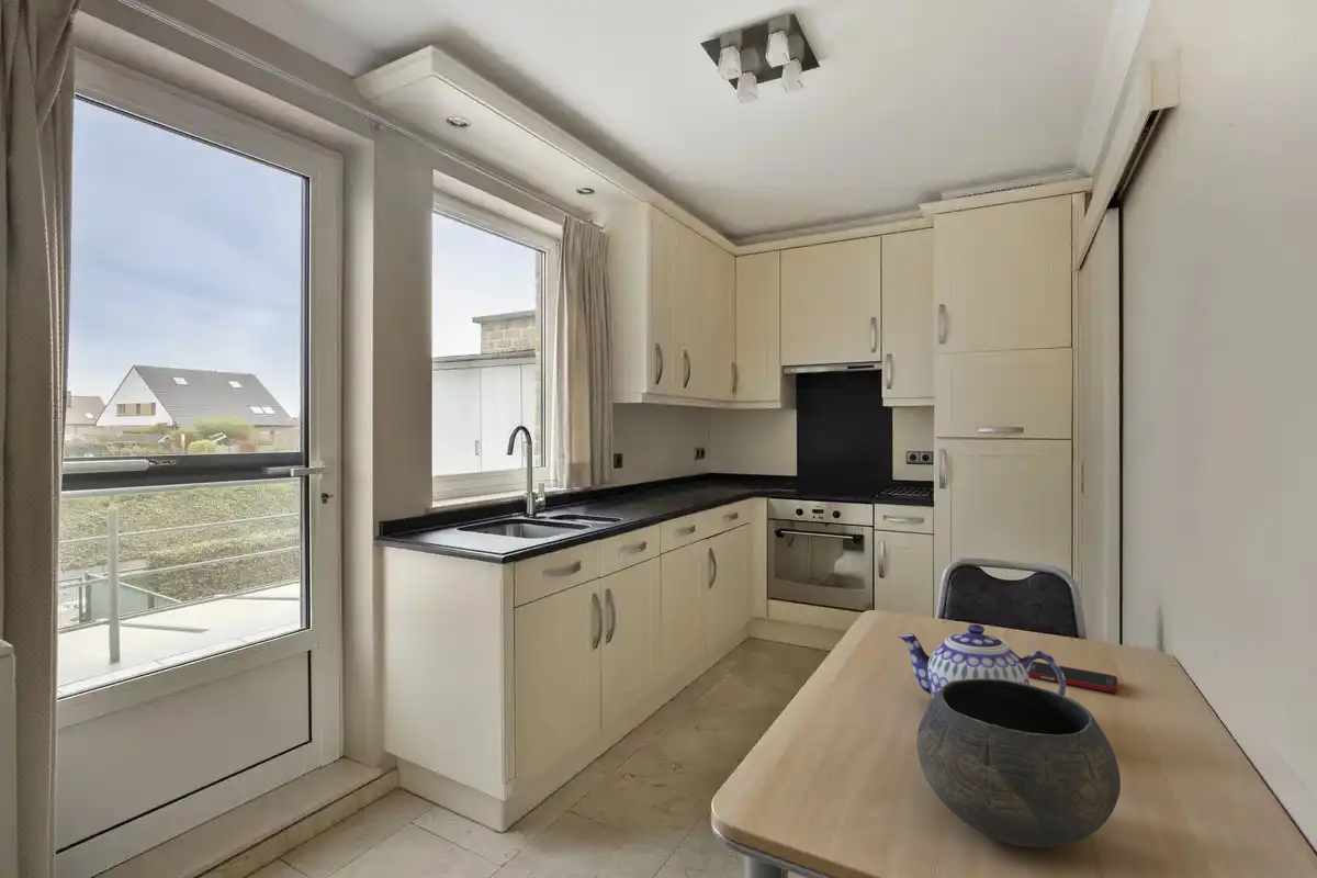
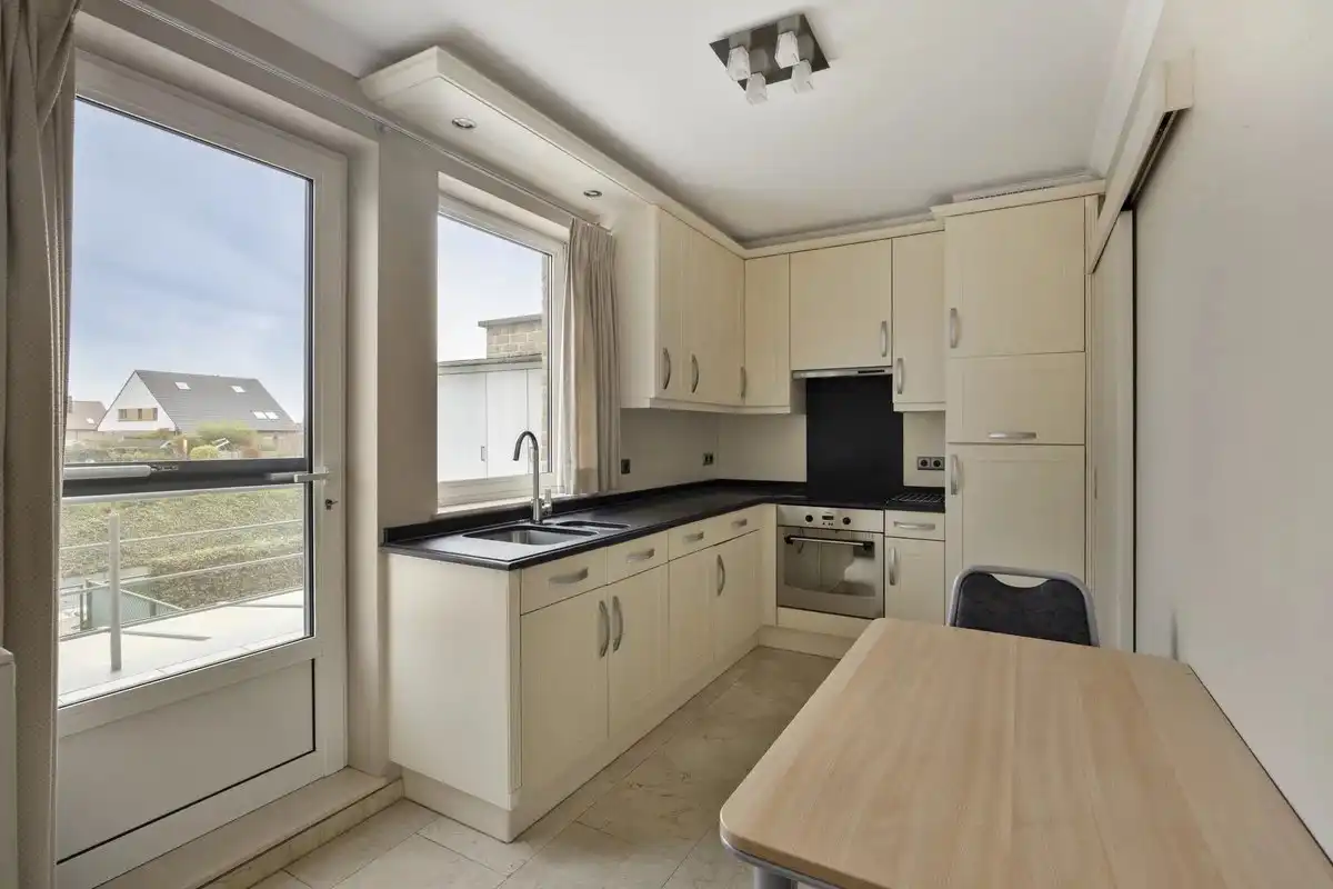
- bowl (1012, 764)
- cell phone (1070, 676)
- teapot (976, 669)
